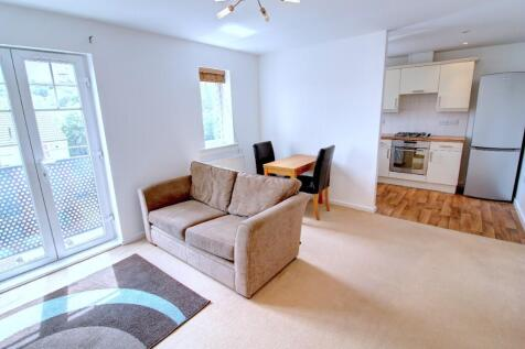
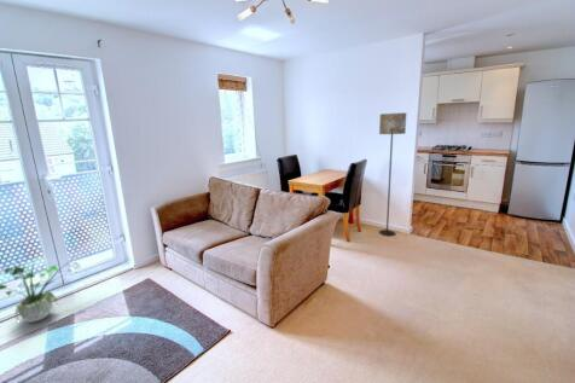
+ potted plant (45, 283)
+ floor lamp (389, 175)
